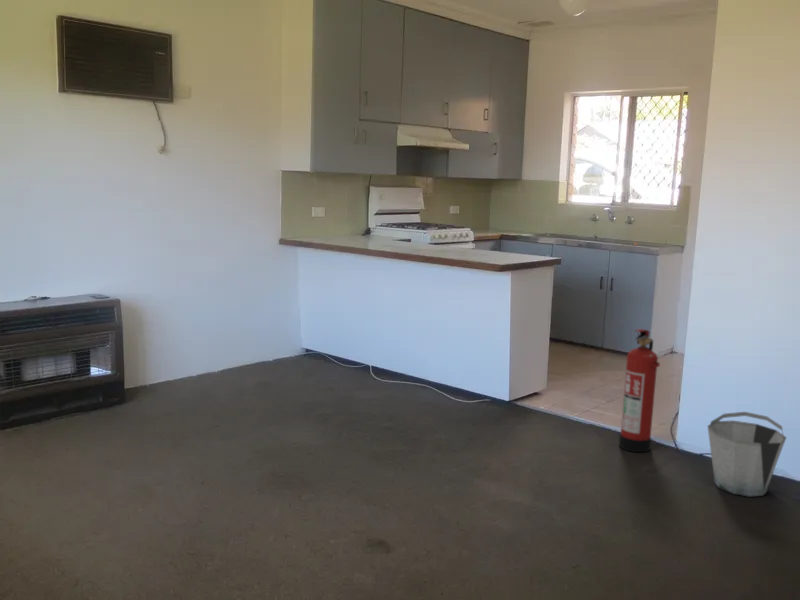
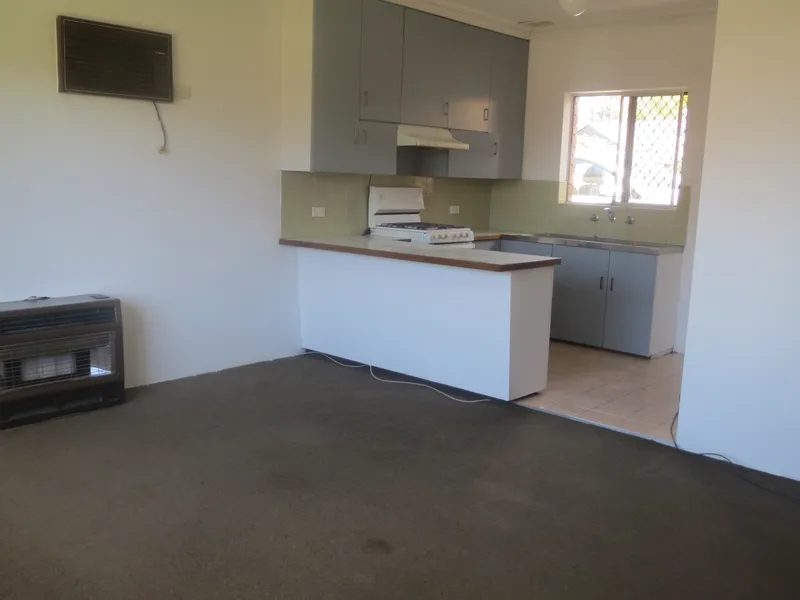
- fire extinguisher (640, 388)
- bucket (743, 453)
